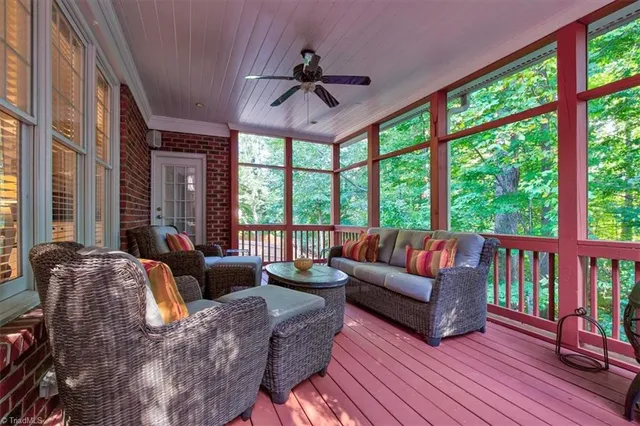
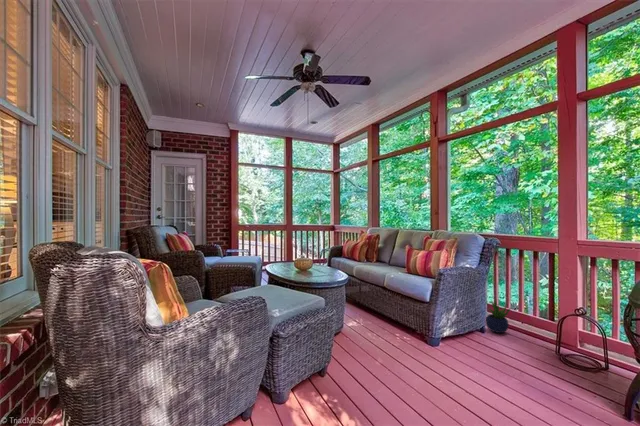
+ potted plant (499, 315)
